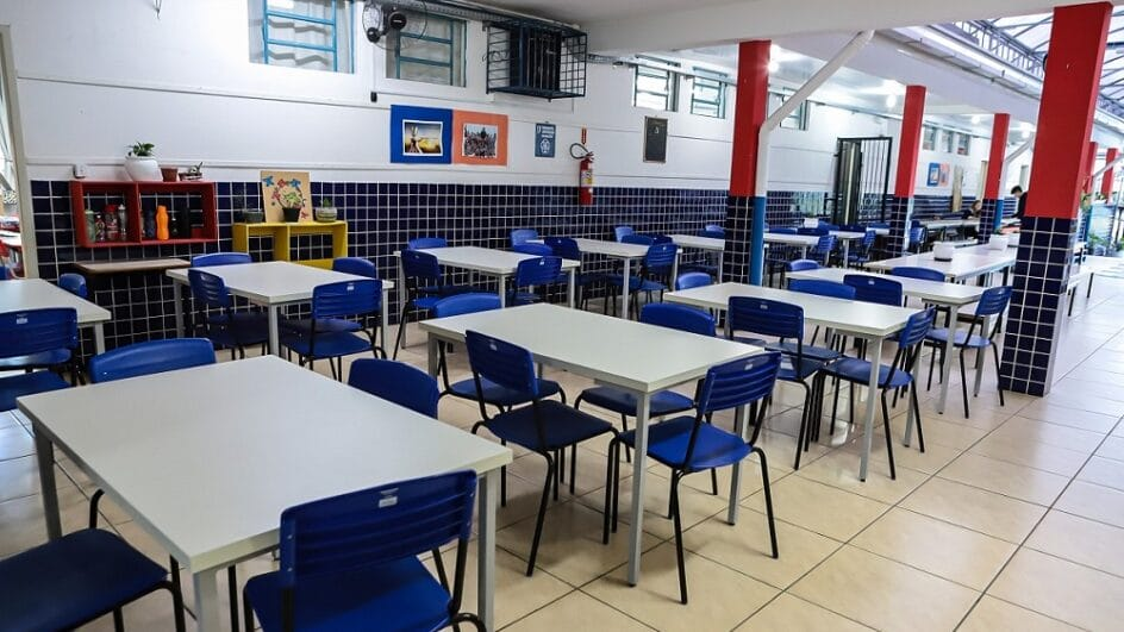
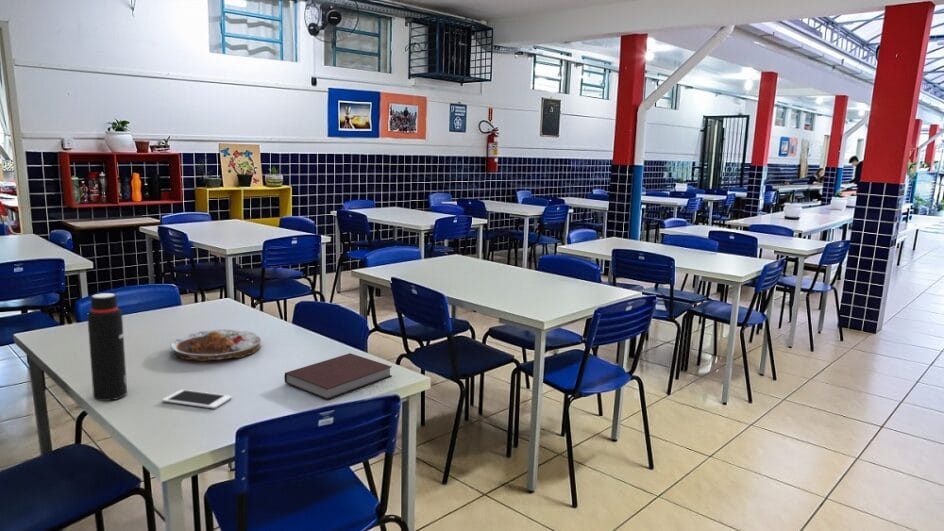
+ water bottle (108, 345)
+ cell phone (197, 398)
+ plate (217, 342)
+ notebook (339, 374)
